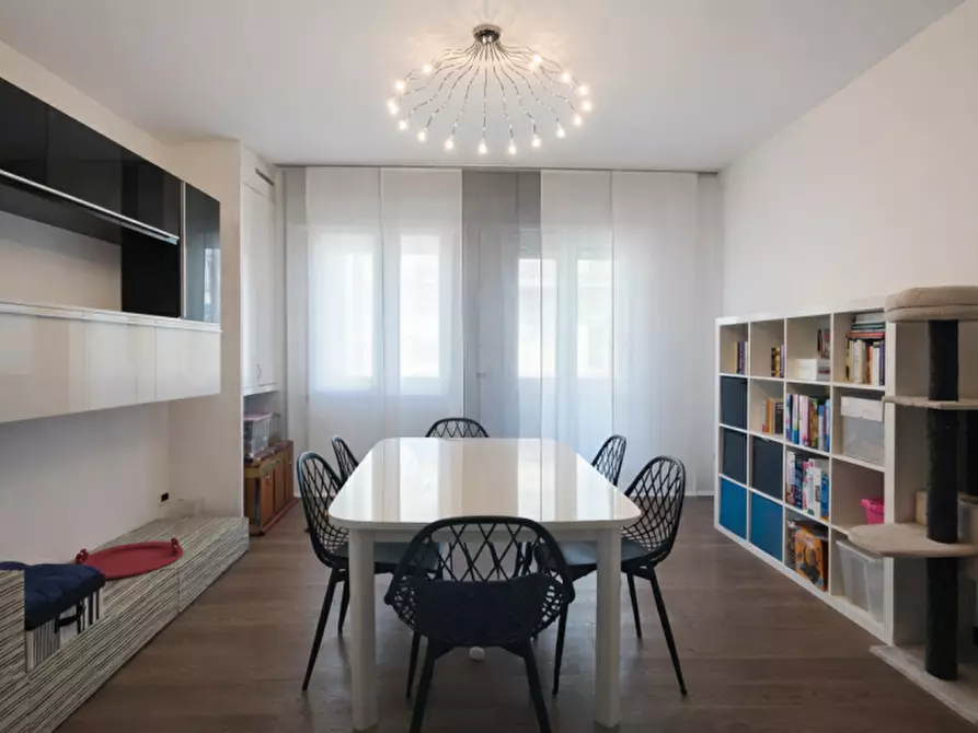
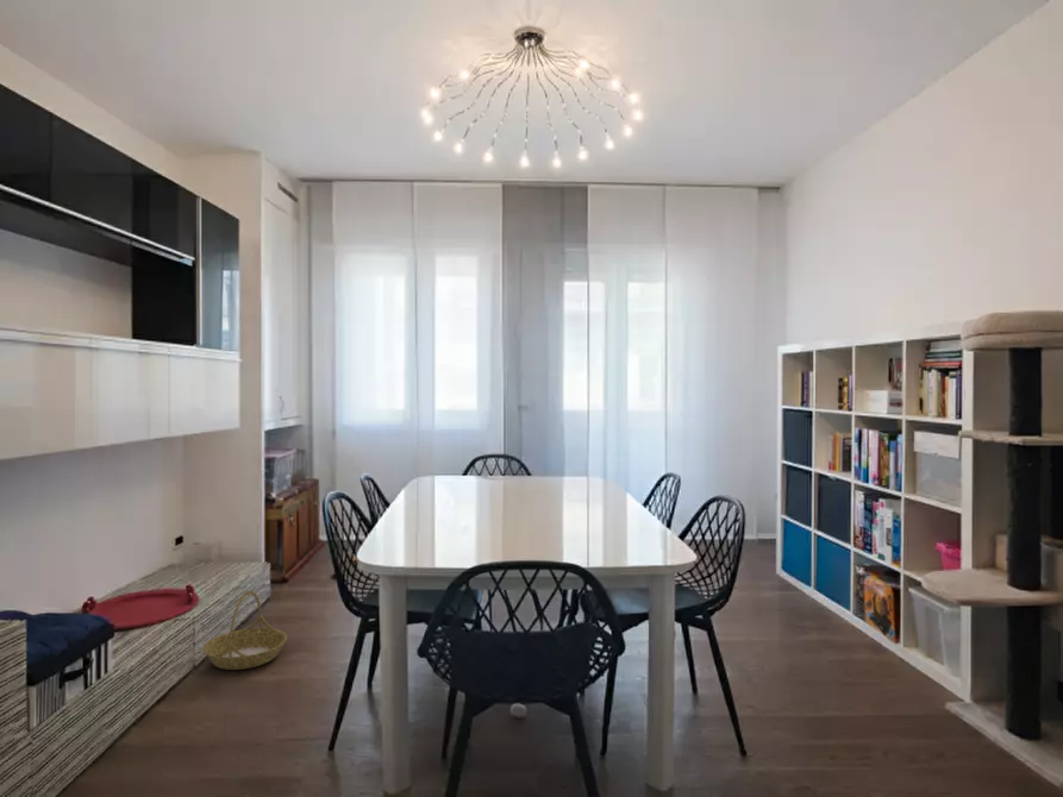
+ basket (248, 627)
